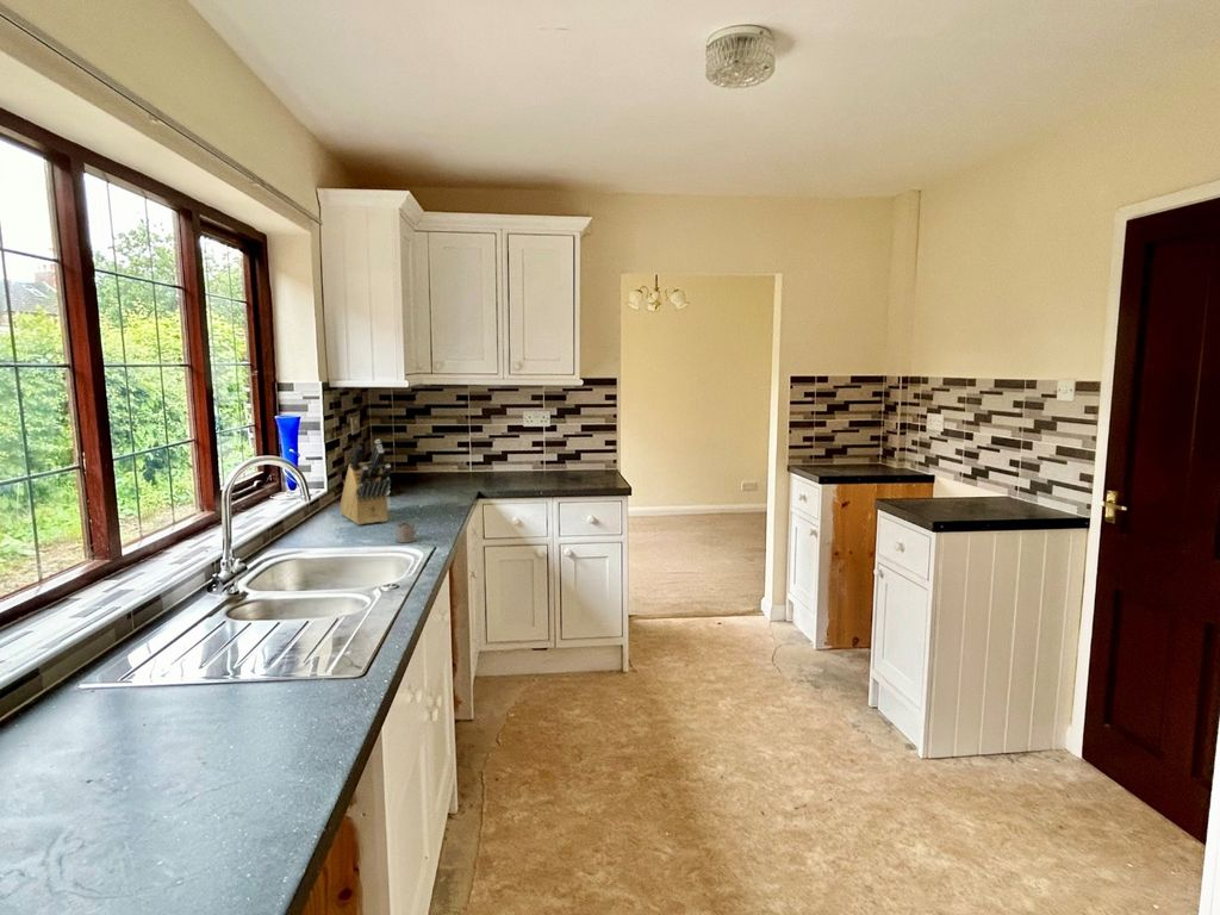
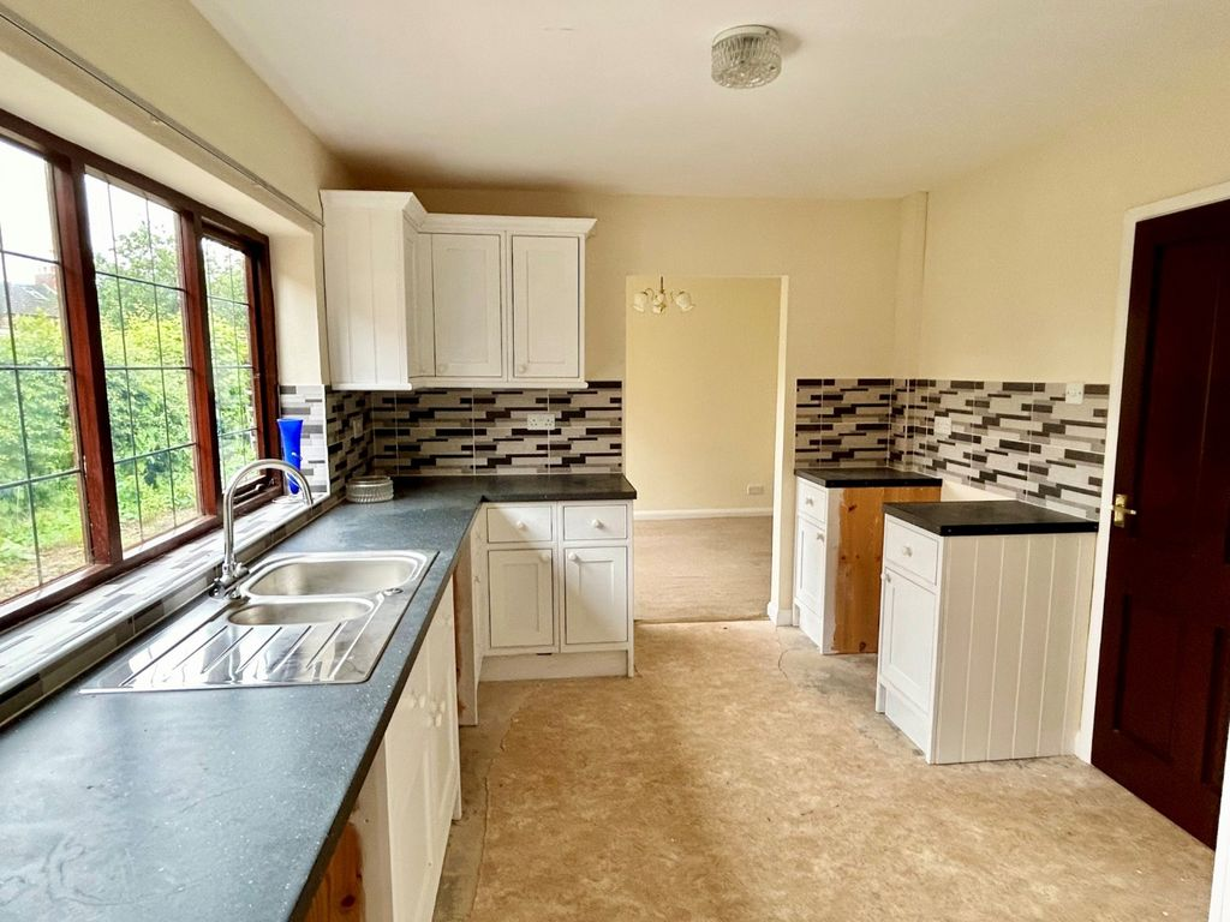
- knife block (365, 479)
- tea glass holder (407, 527)
